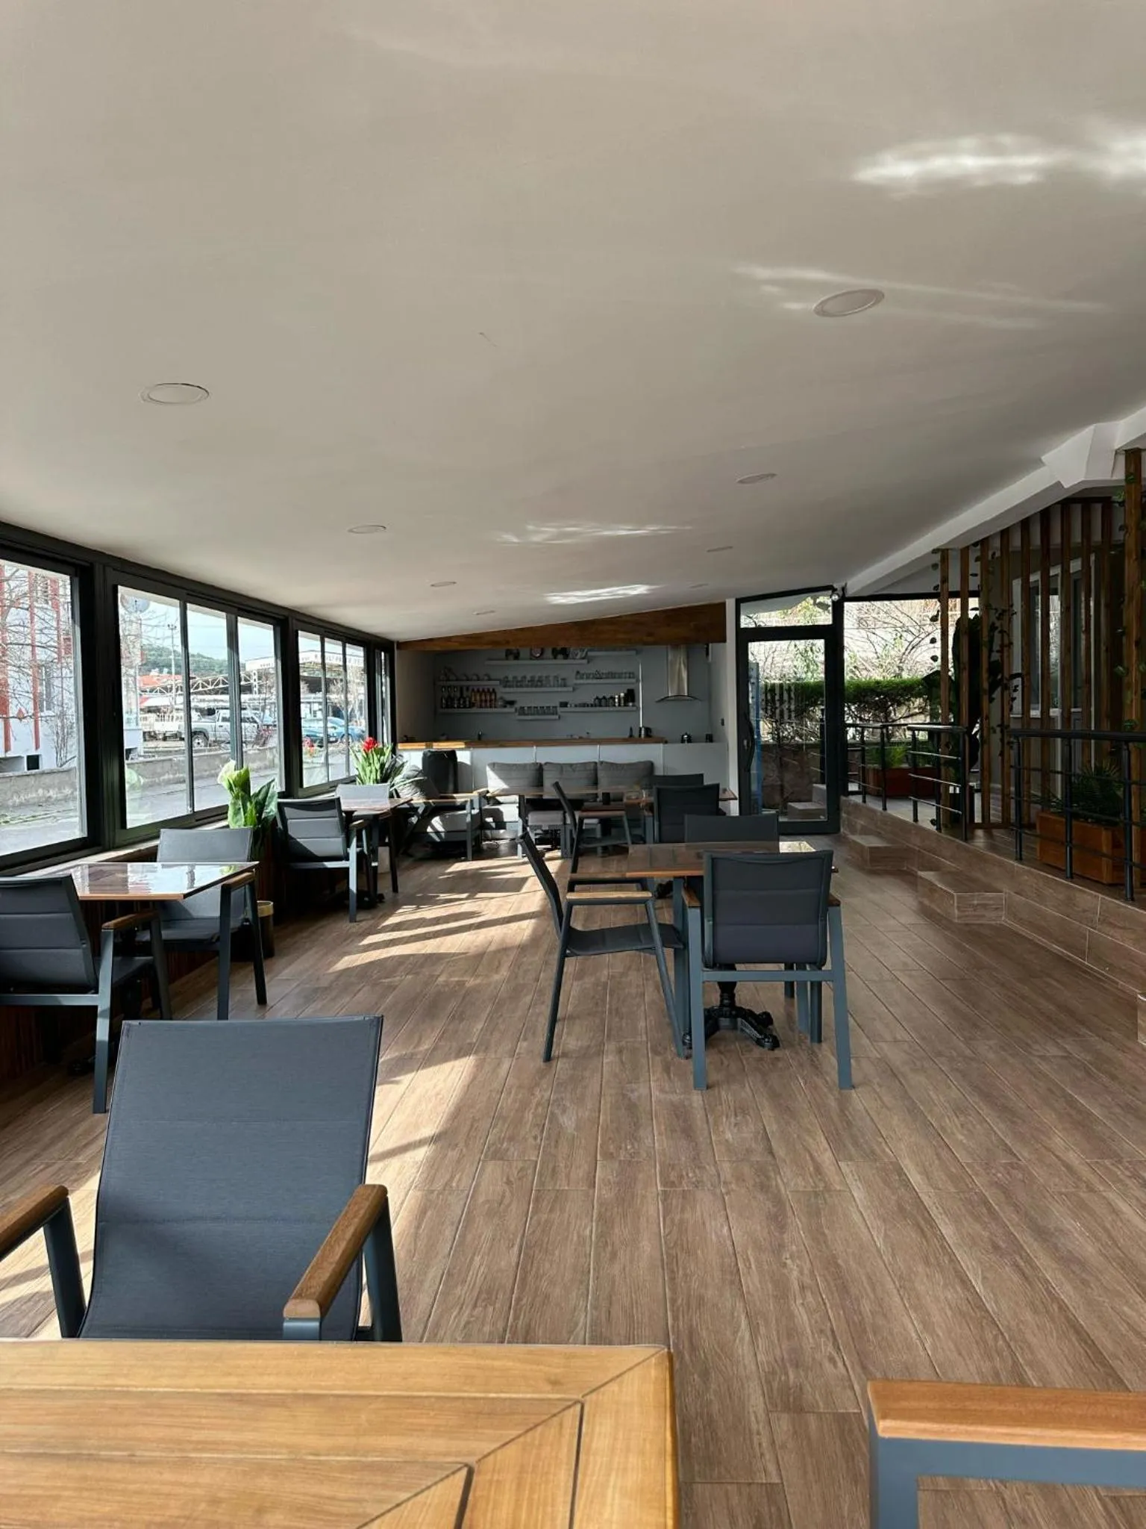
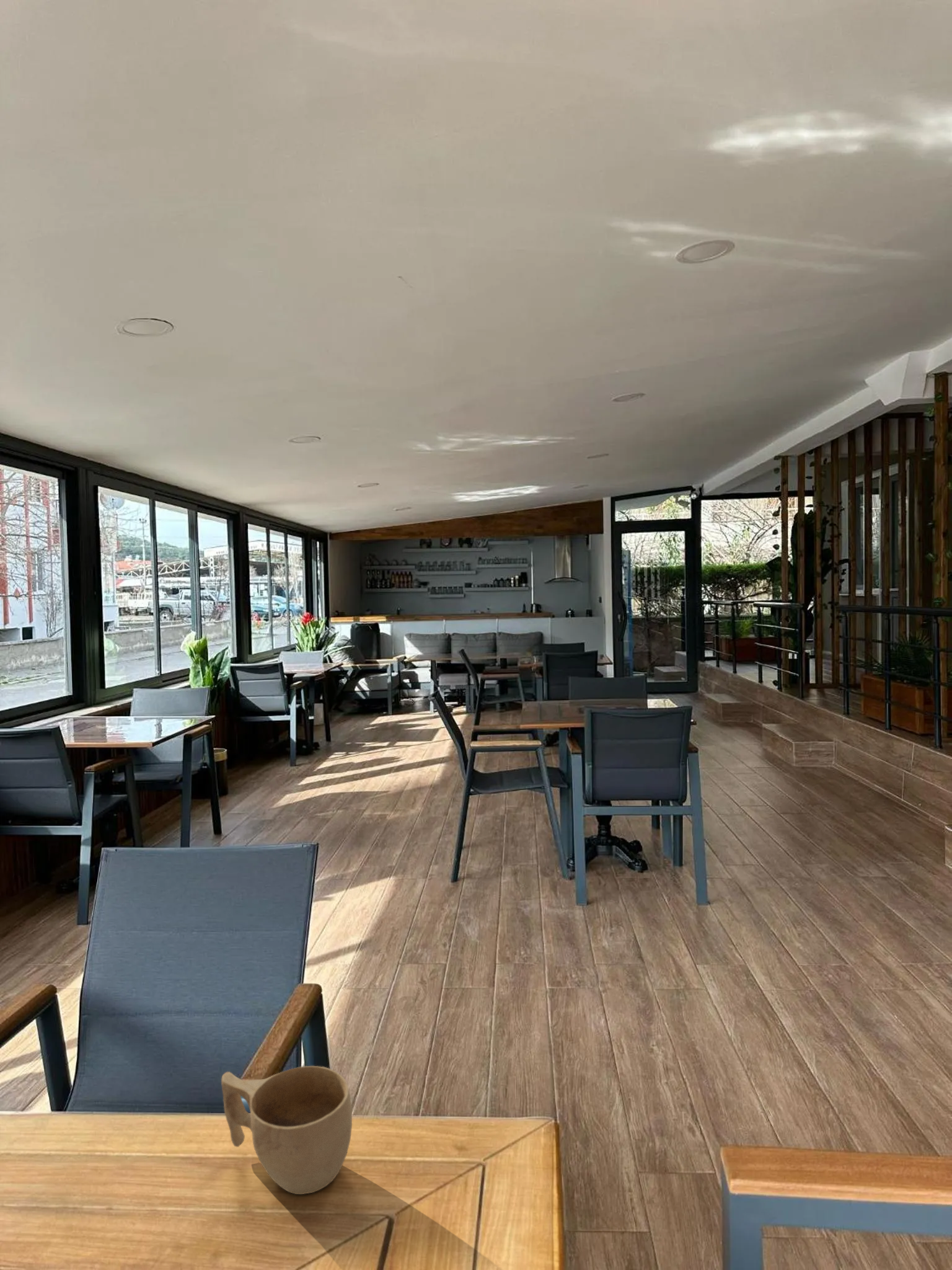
+ cup (284, 1126)
